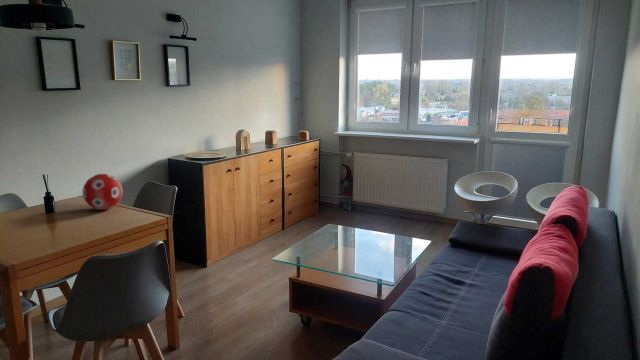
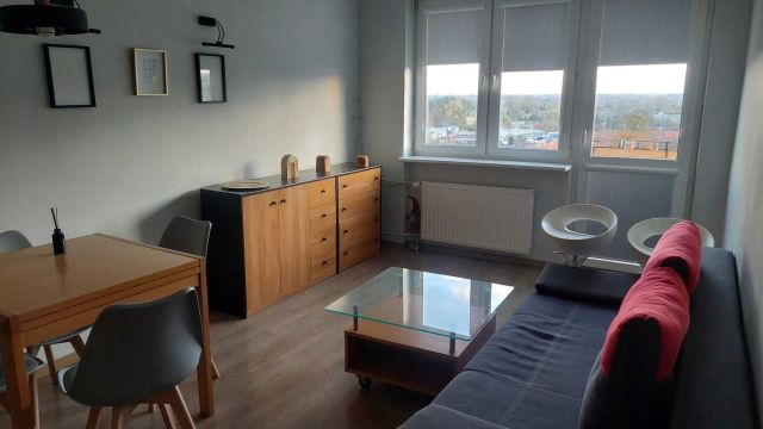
- decorative ball (103, 191)
